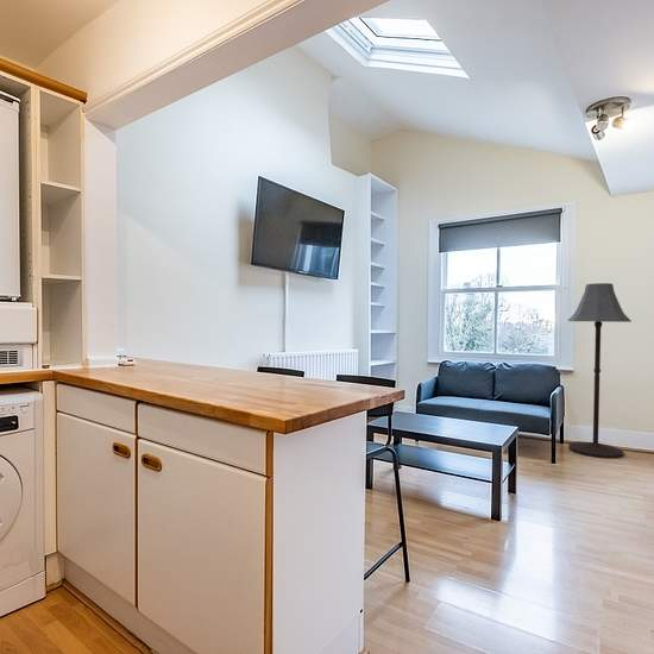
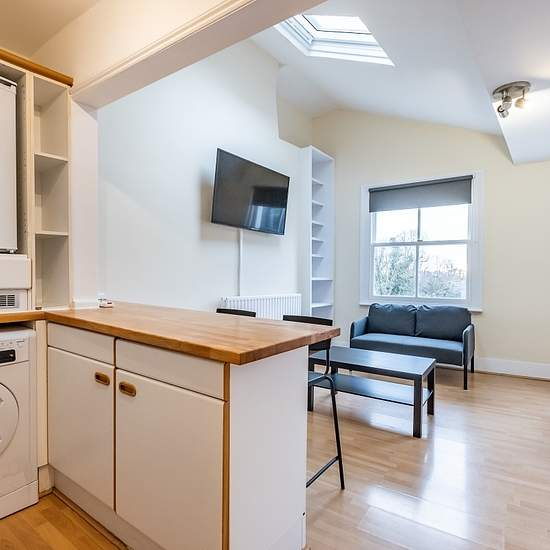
- floor lamp (597, 367)
